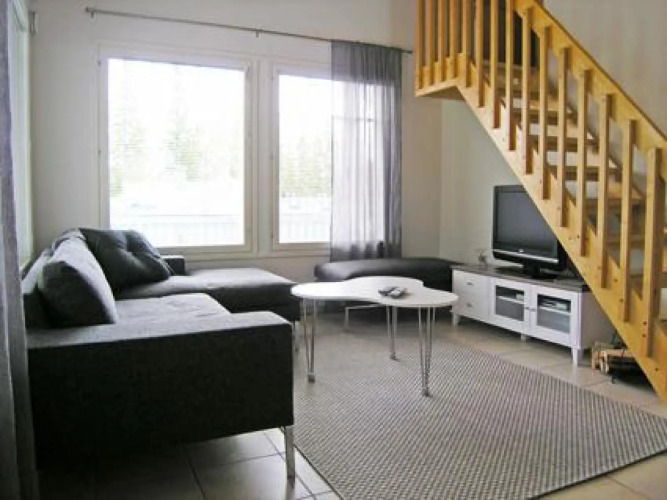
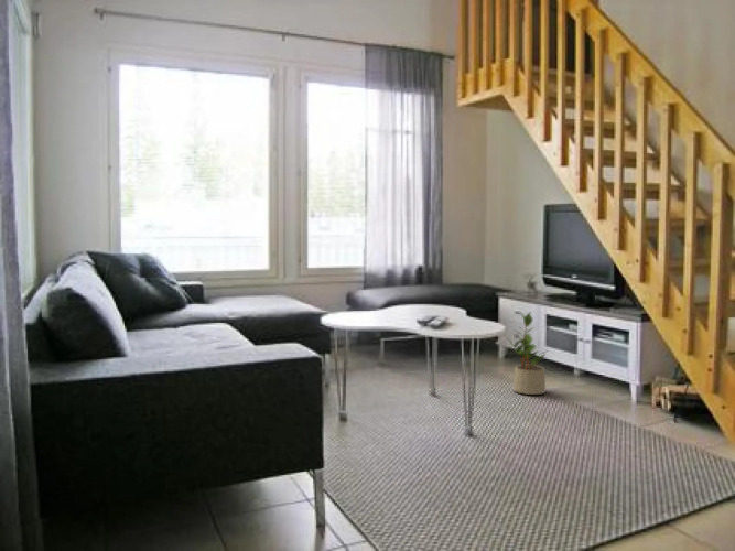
+ potted plant (530, 353)
